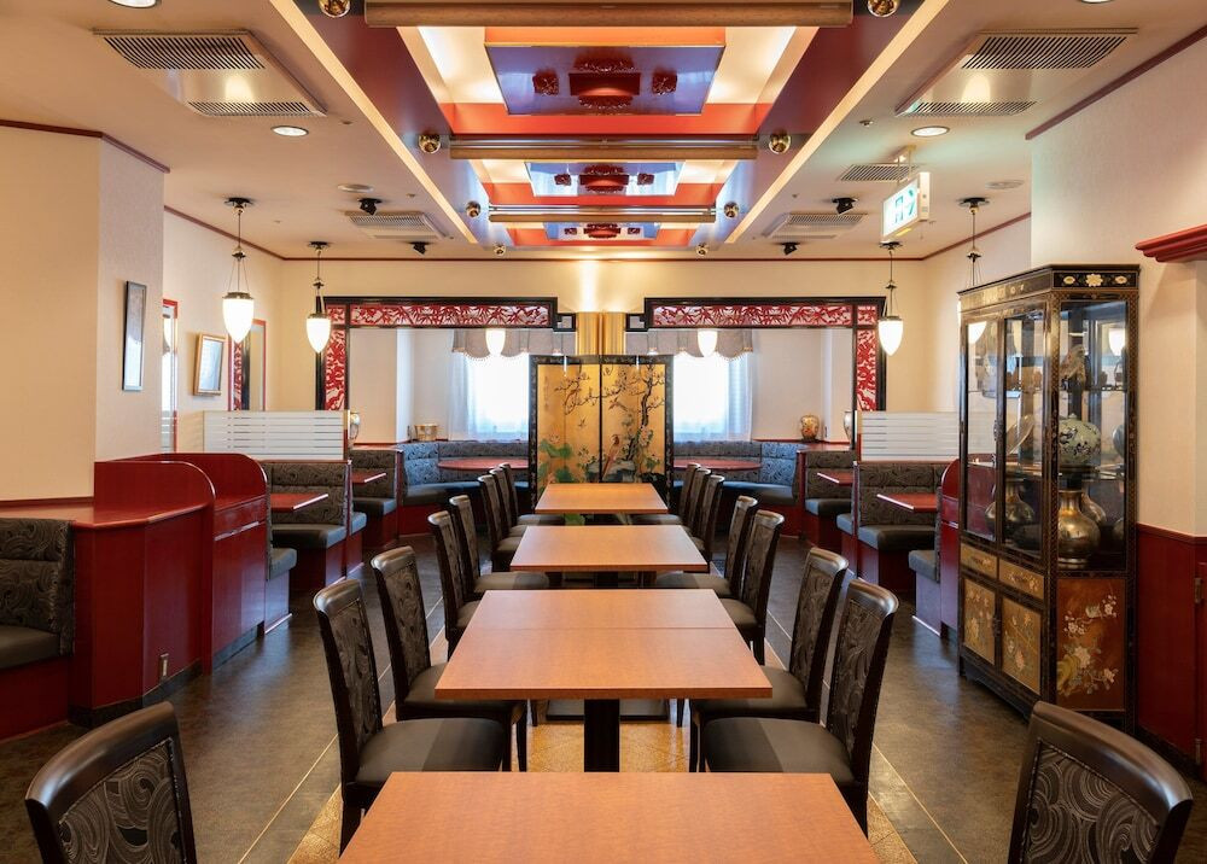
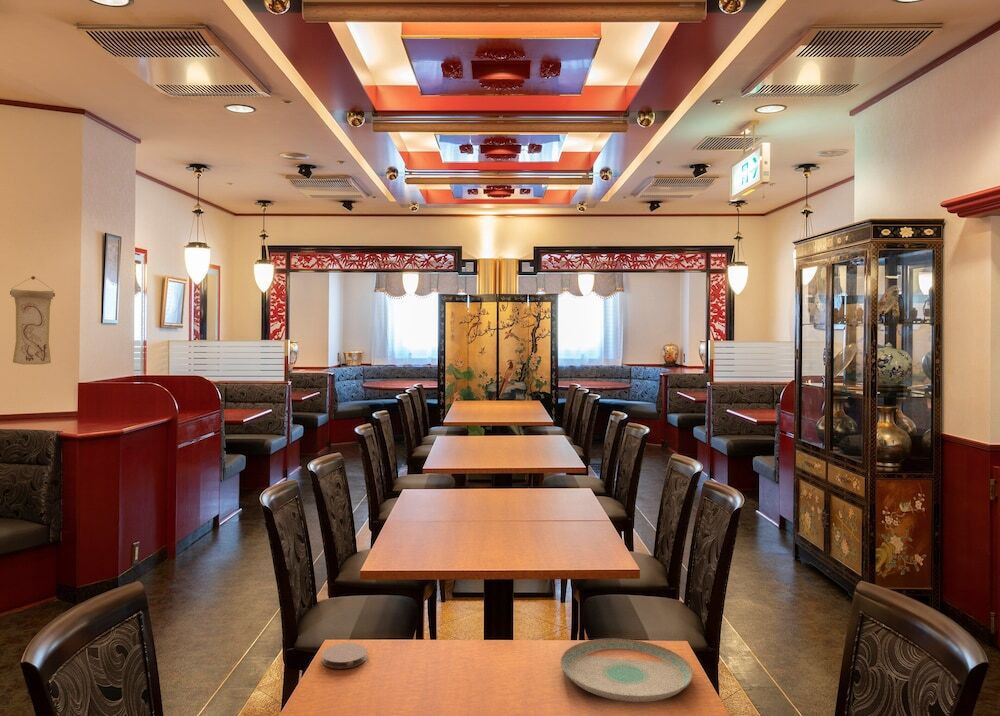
+ plate (625, 669)
+ coaster (344, 655)
+ wall scroll (32, 320)
